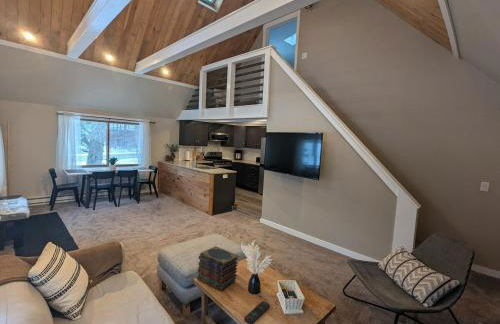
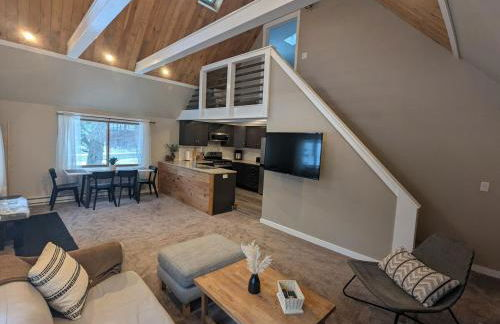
- book stack (218, 267)
- remote control (257, 312)
